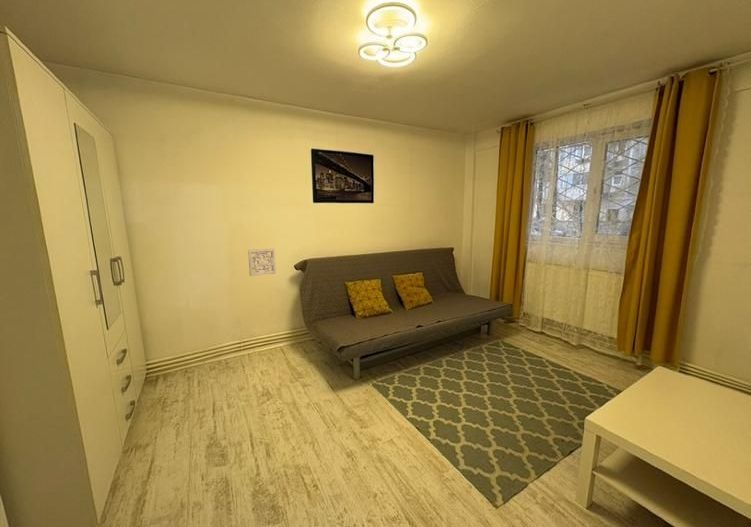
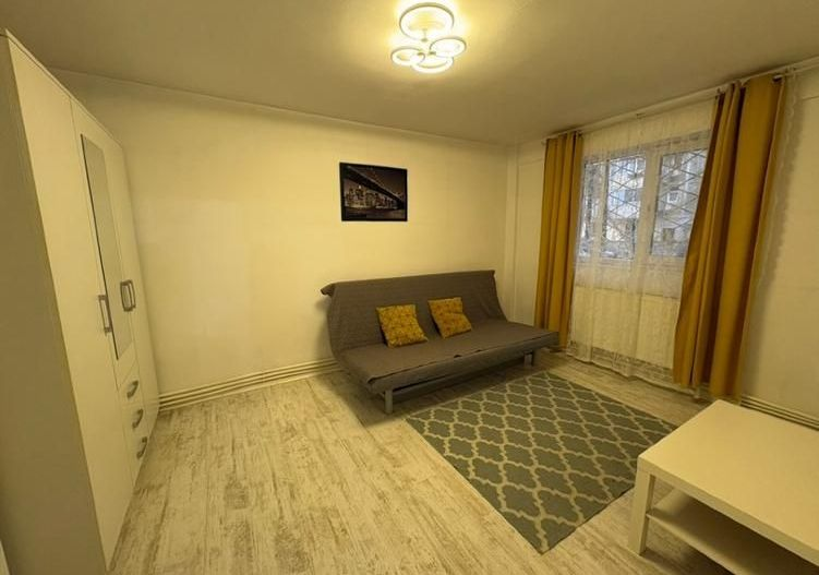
- wall ornament (262, 261)
